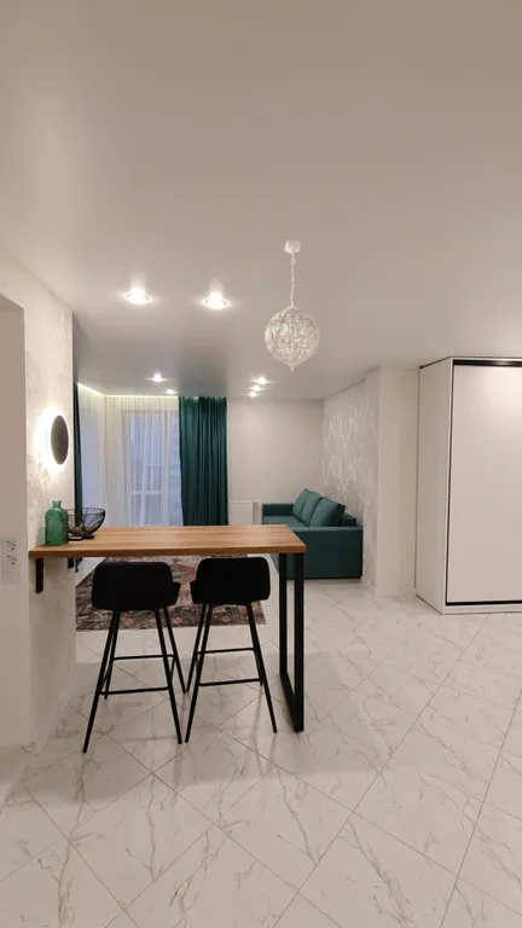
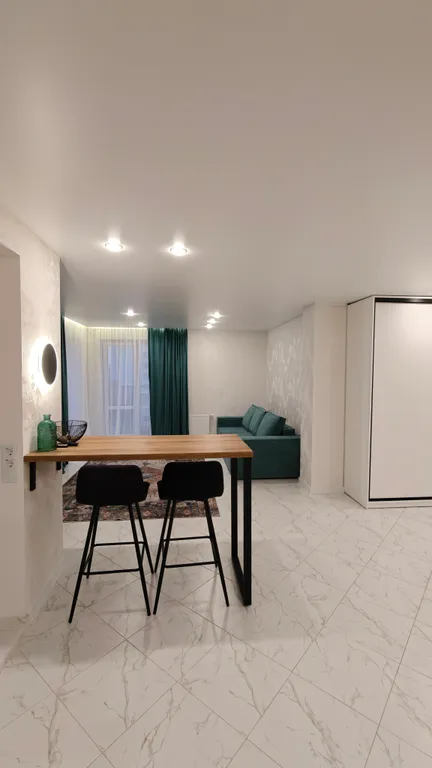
- pendant light (292, 308)
